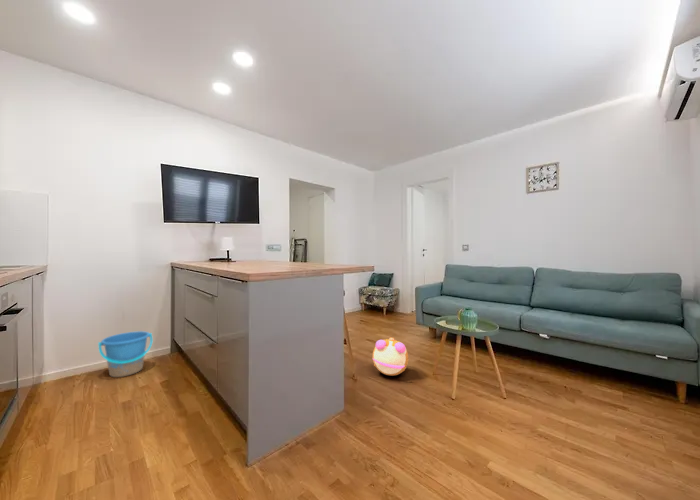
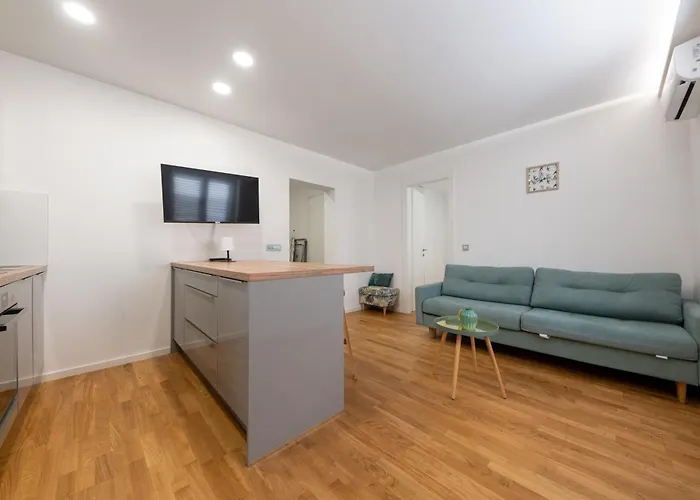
- plush toy (390, 356)
- bucket (126, 354)
